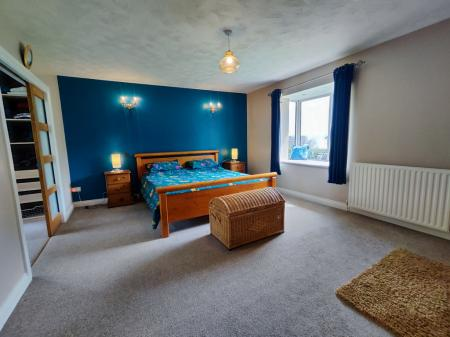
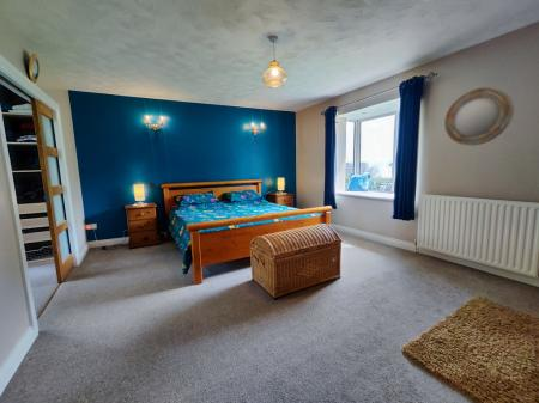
+ home mirror (476, 117)
